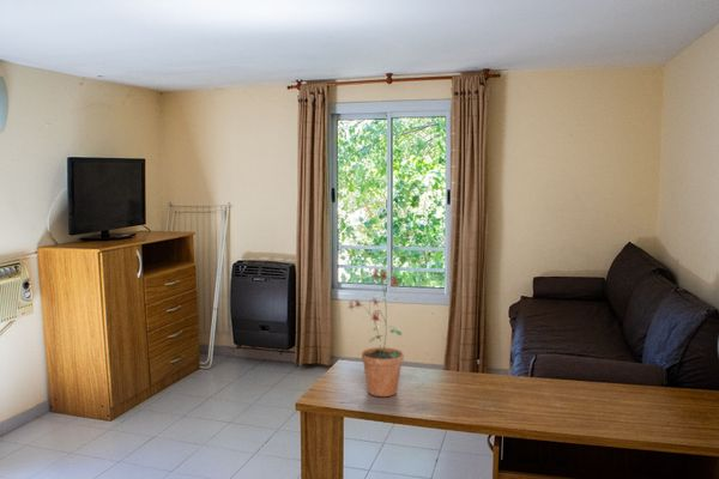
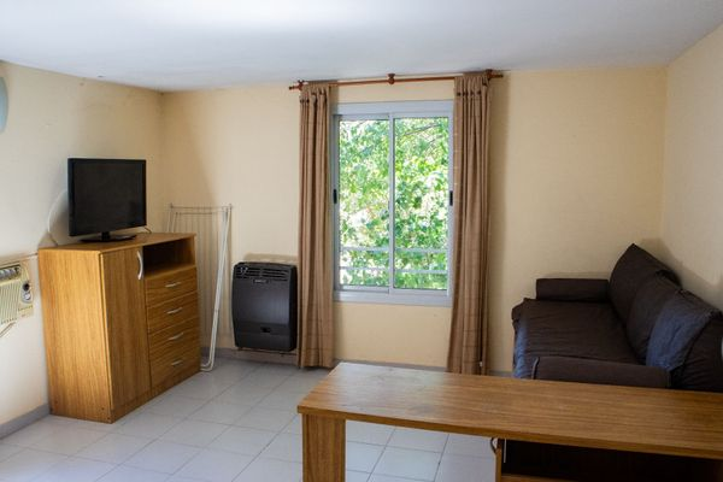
- potted plant (377, 332)
